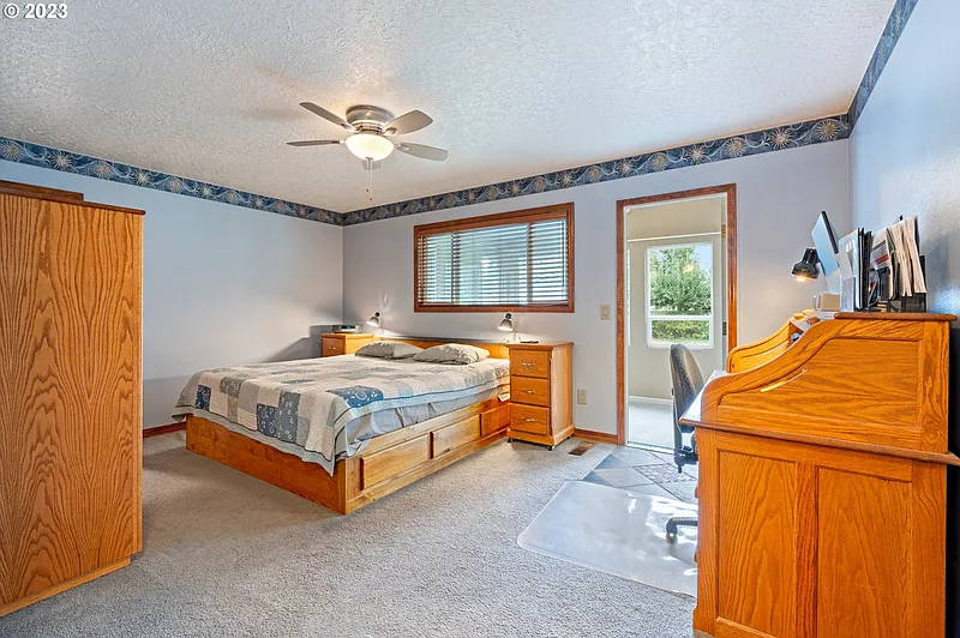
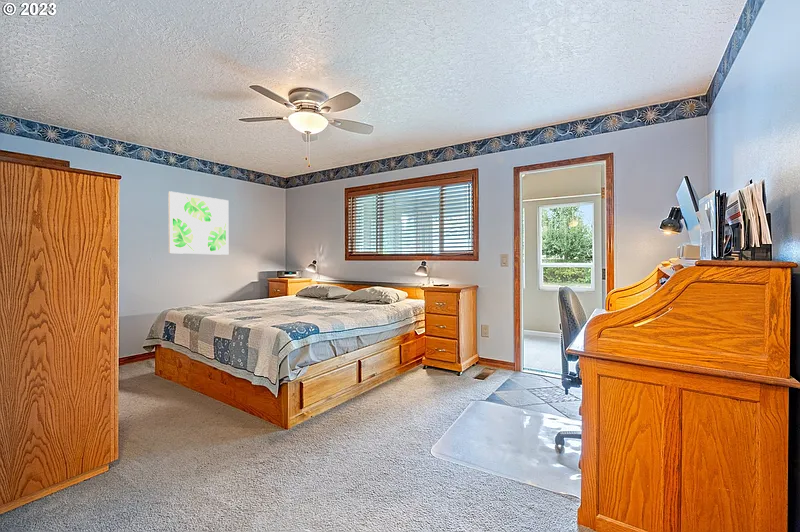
+ wall art (200, 225)
